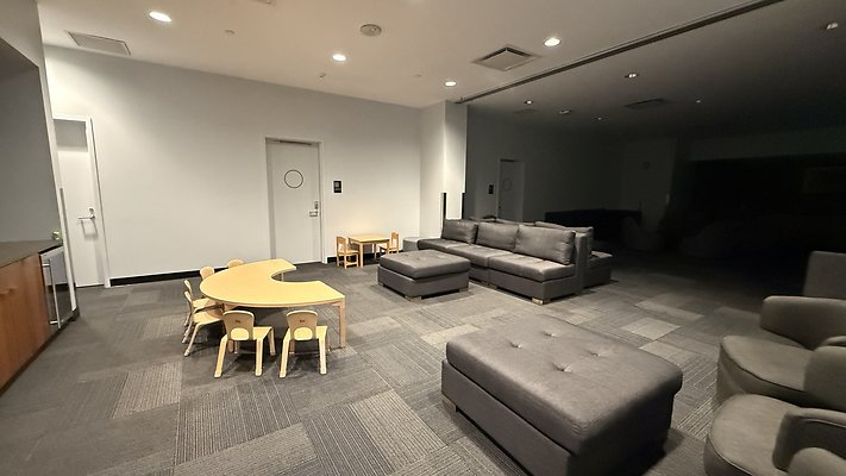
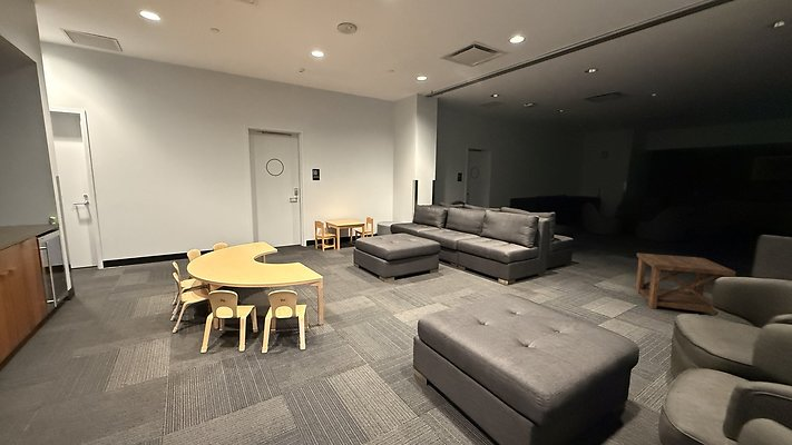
+ side table (677, 281)
